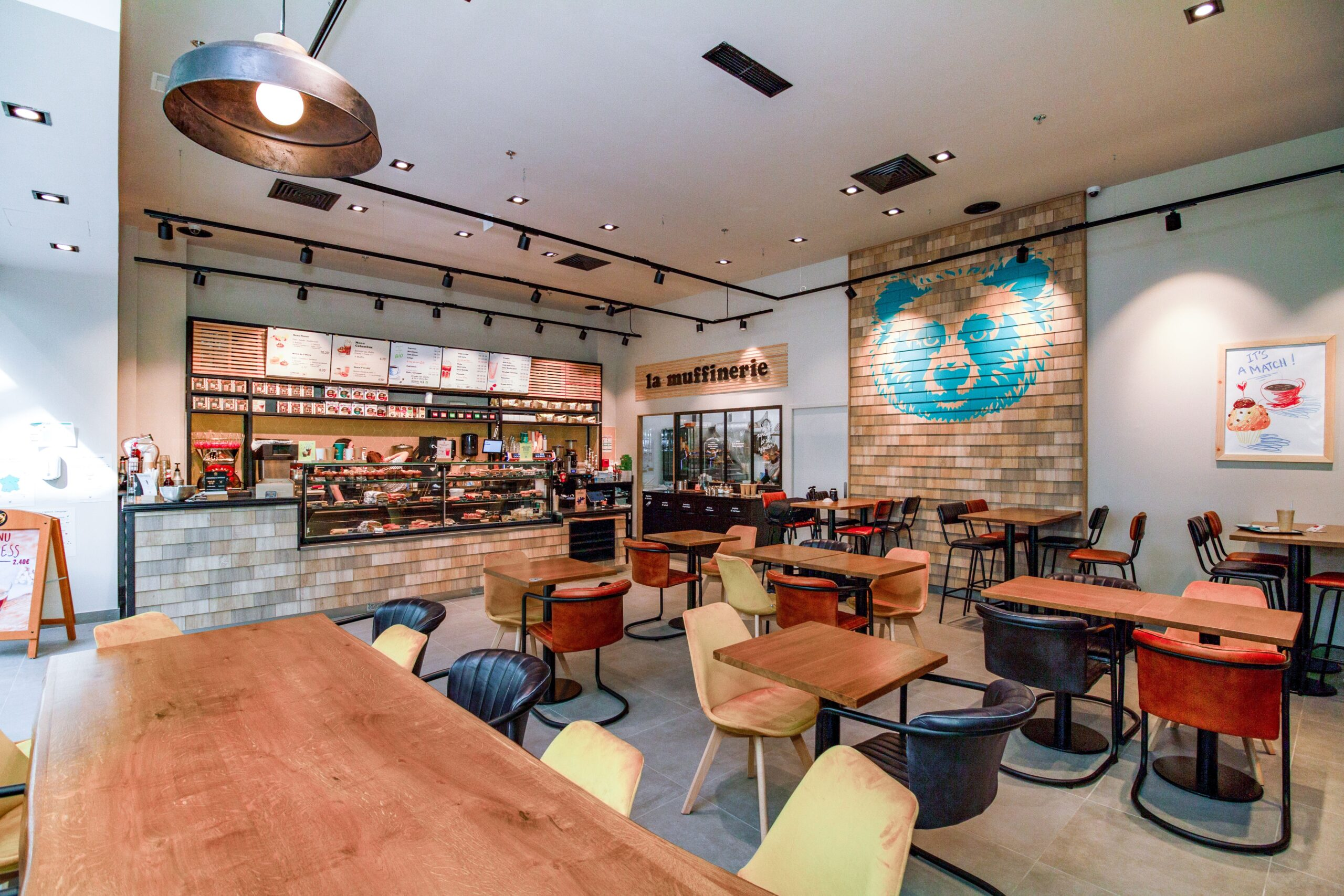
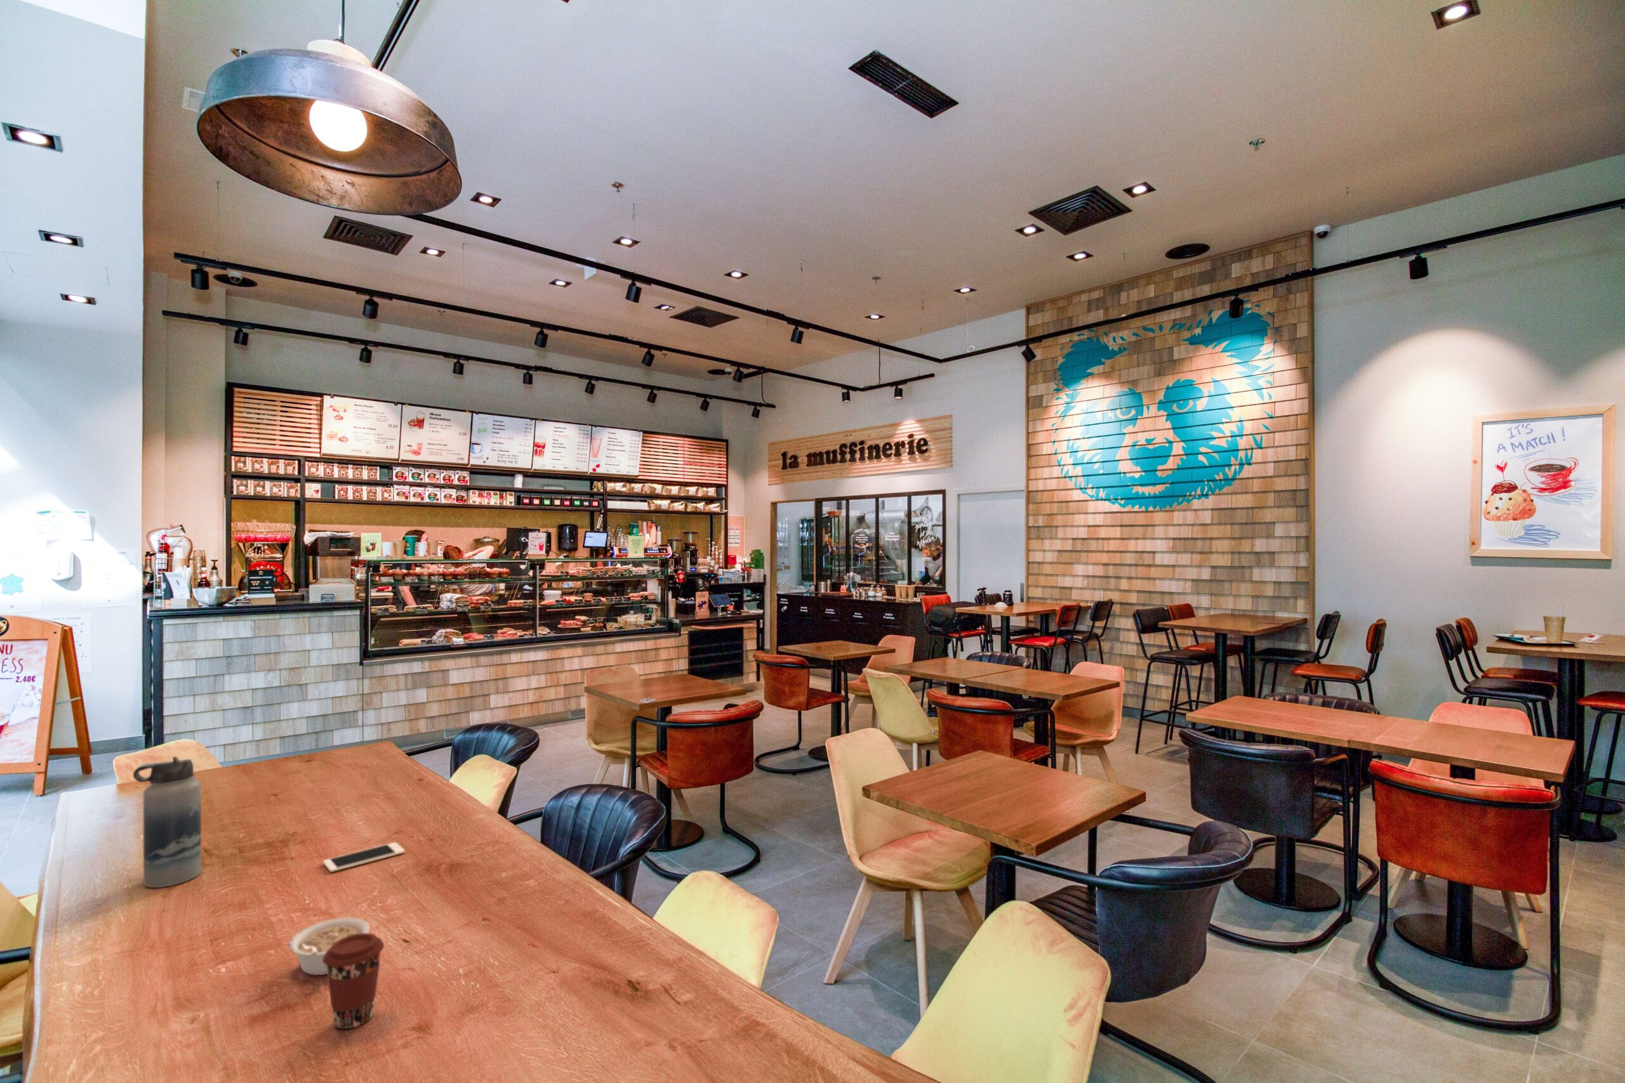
+ legume (331, 946)
+ coffee cup (353, 980)
+ cell phone (364, 857)
+ water bottle (169, 817)
